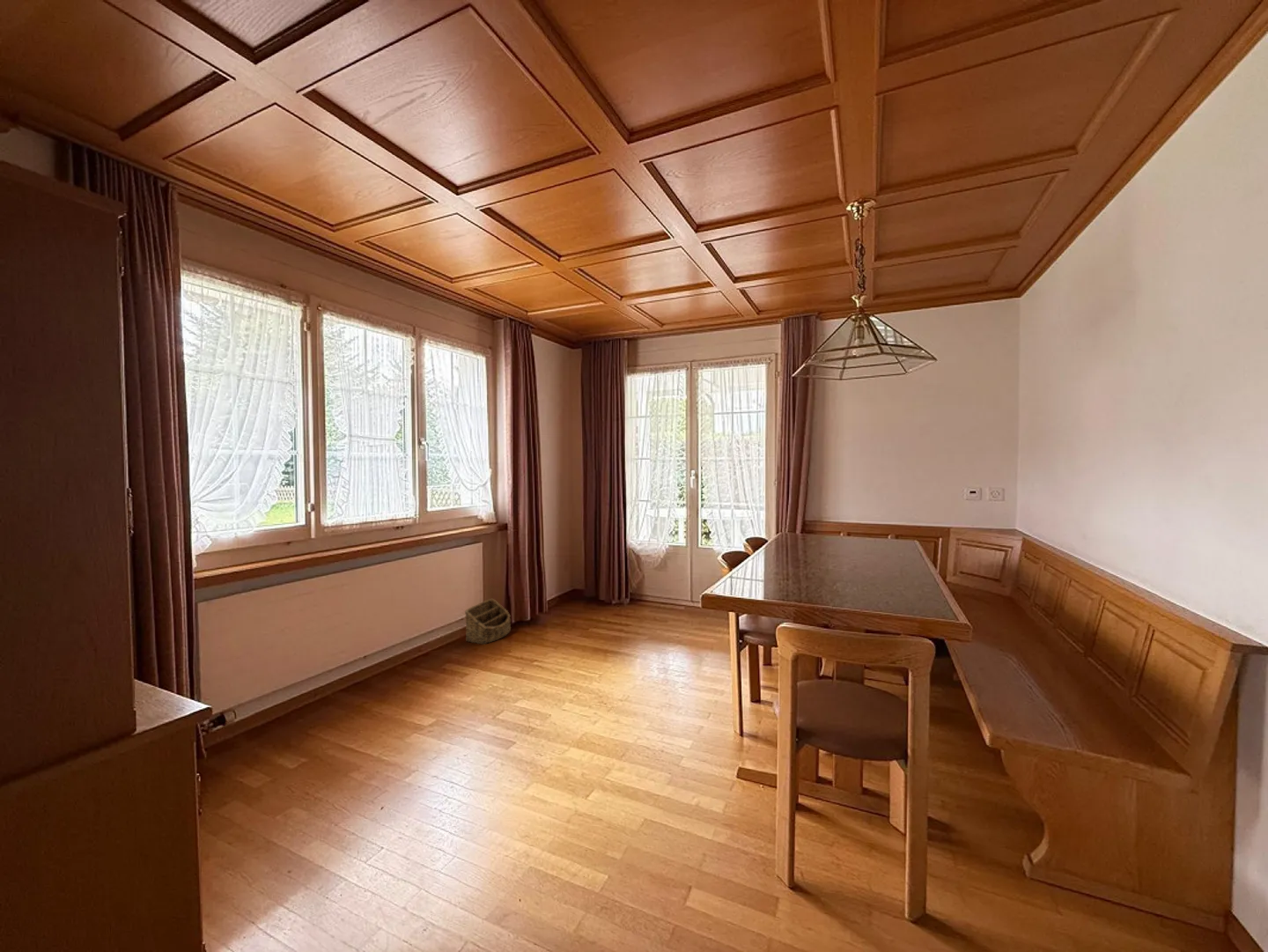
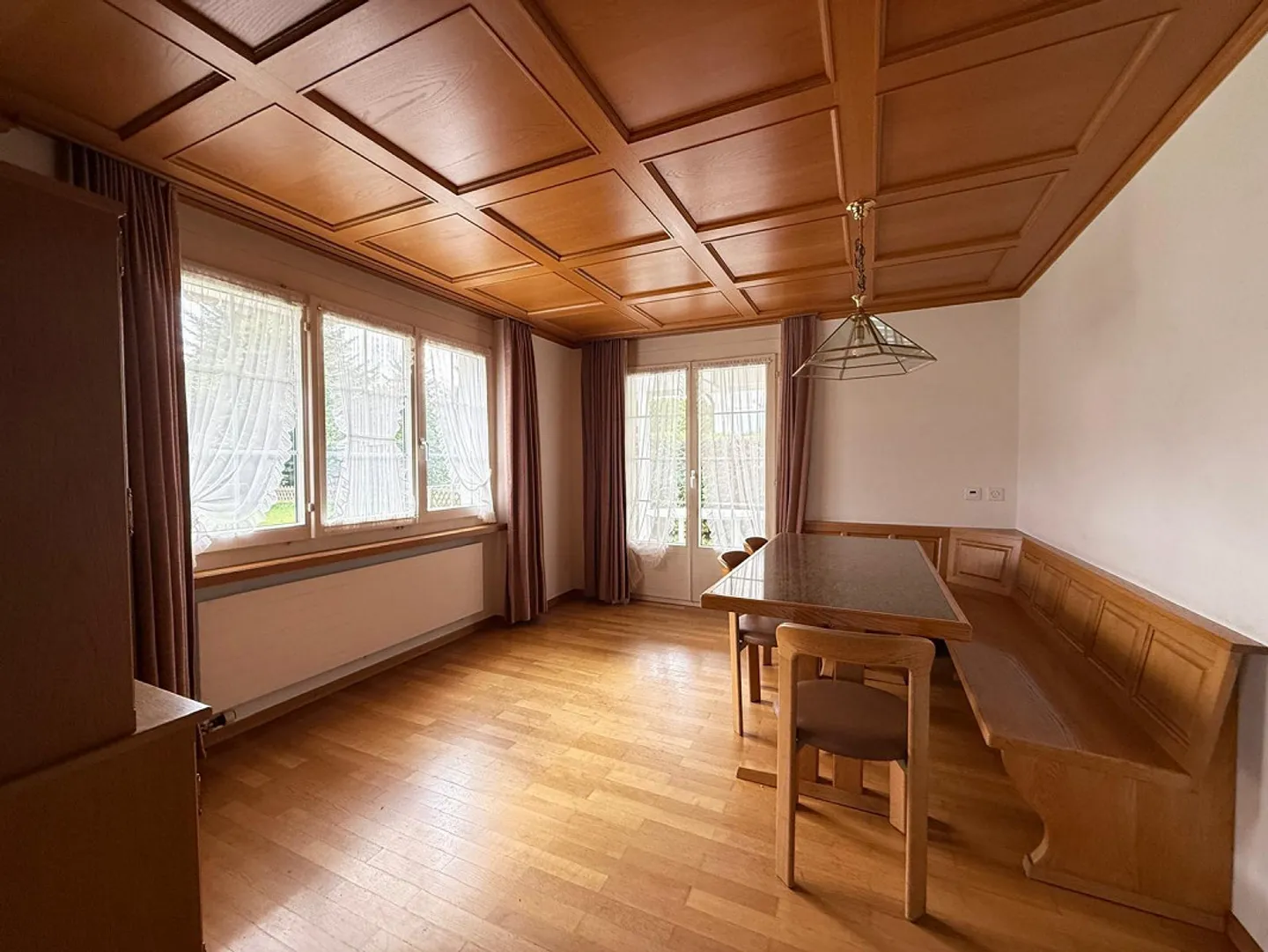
- basket (490, 620)
